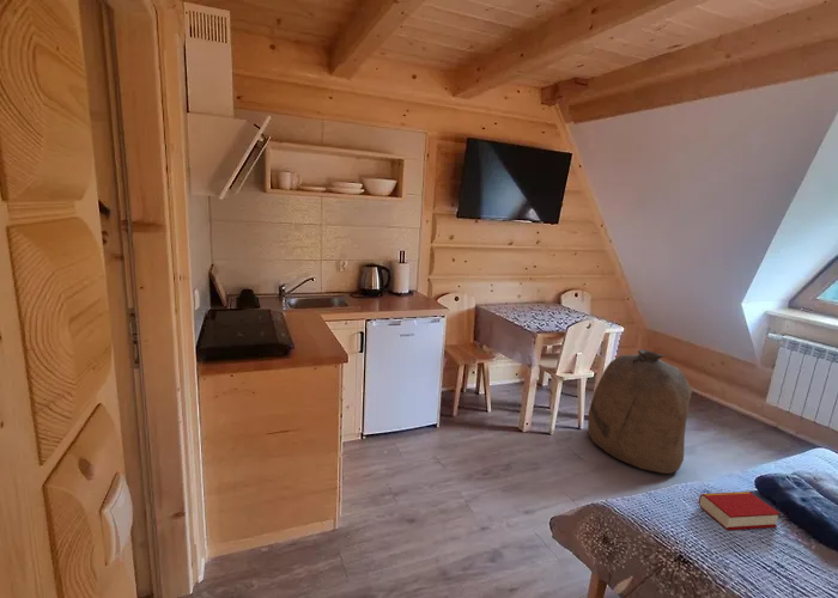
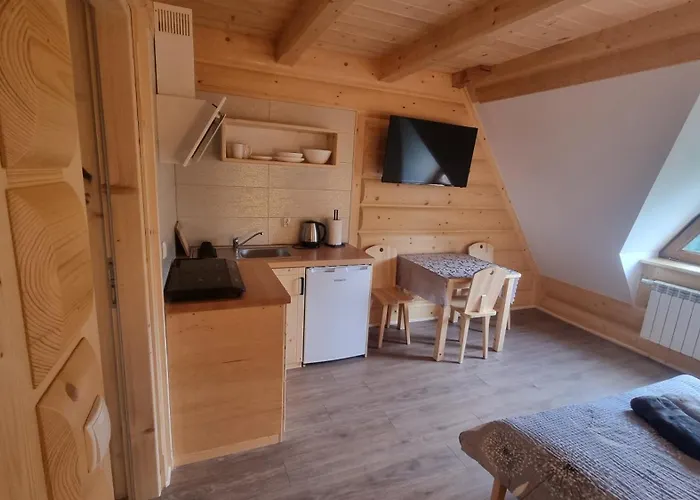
- book (737, 508)
- bag (639, 401)
